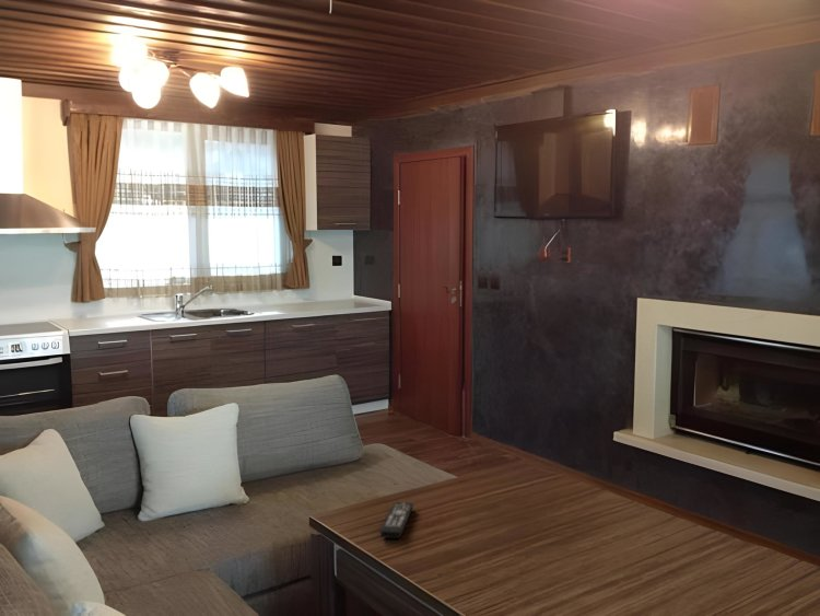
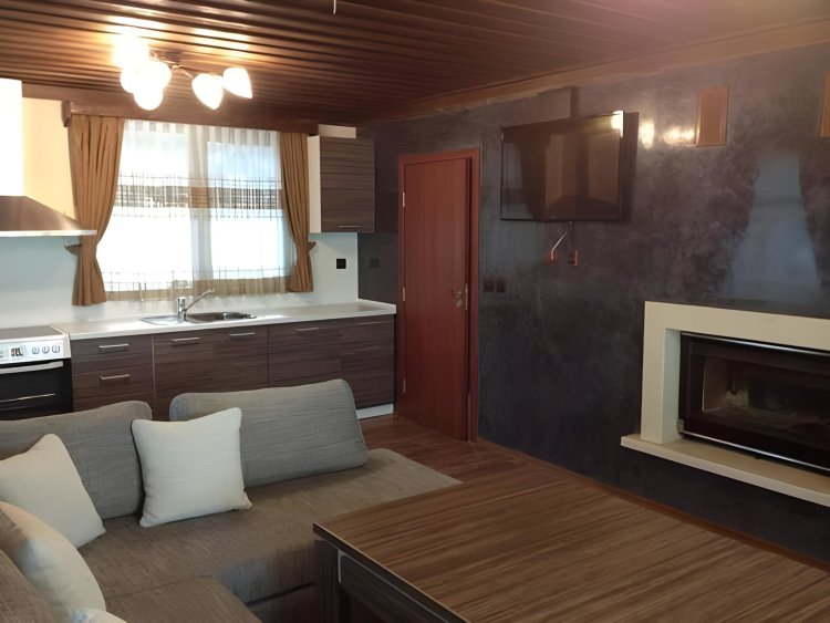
- remote control (397, 519)
